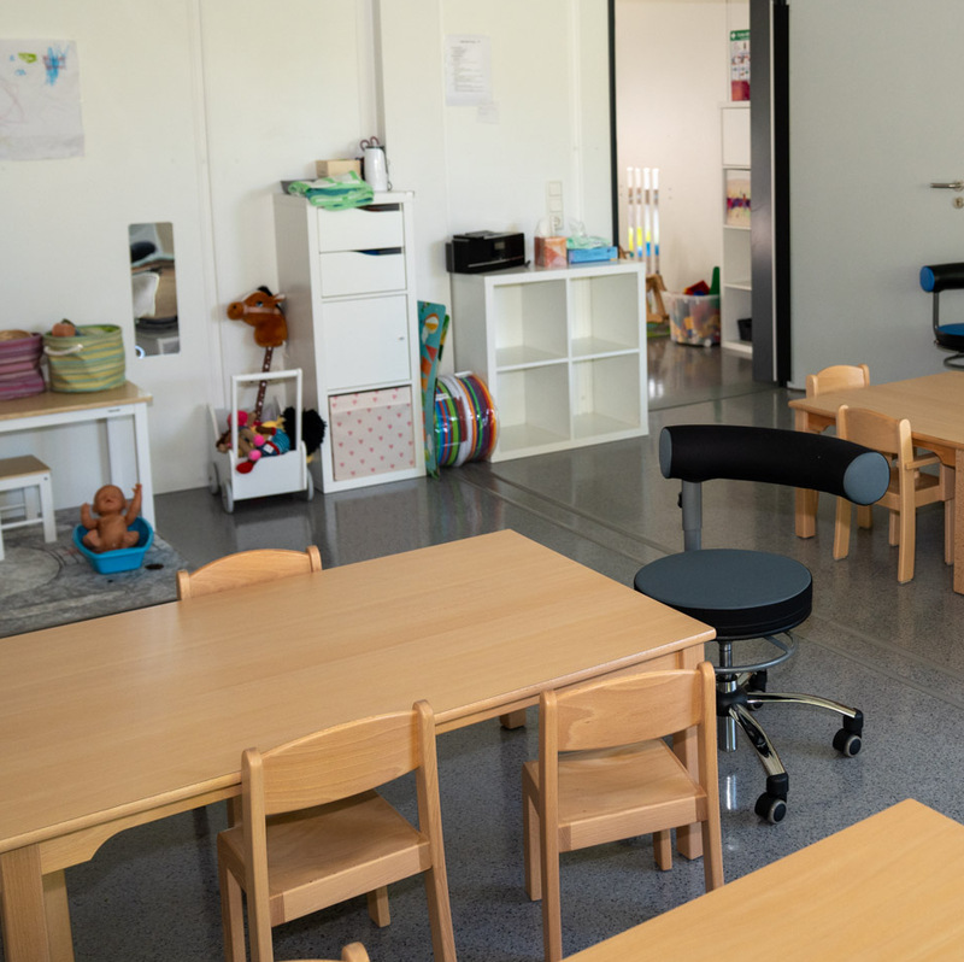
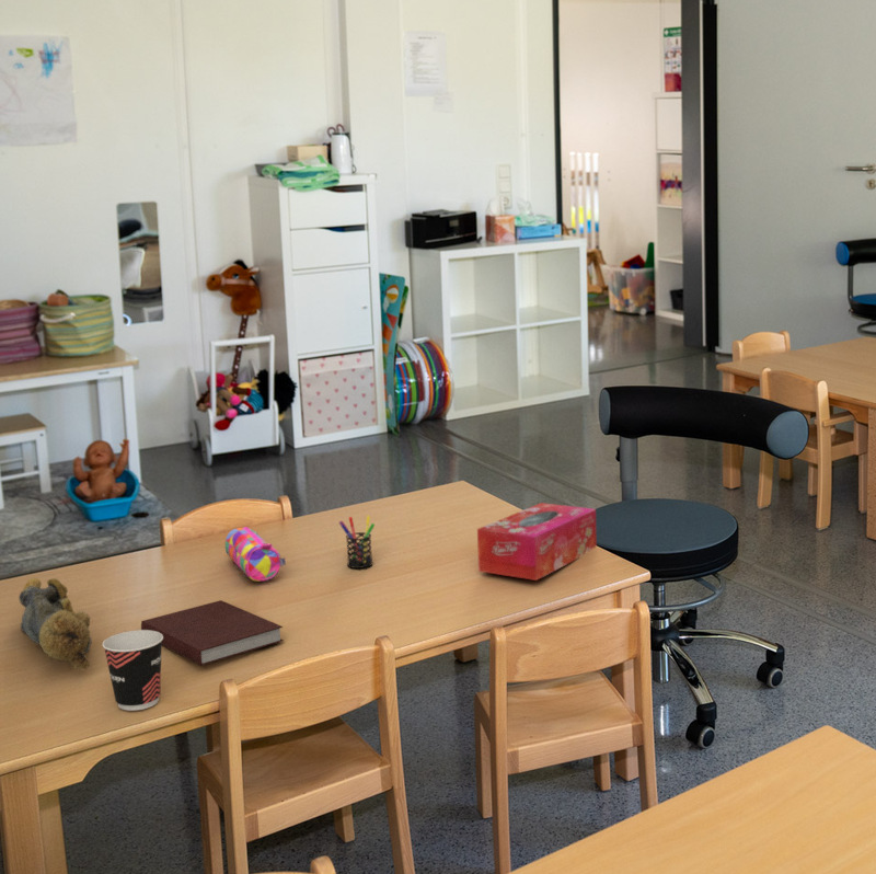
+ notebook (210, 631)
+ pencil case (253, 552)
+ tissue box (539, 539)
+ teddy bear (54, 614)
+ cup (135, 670)
+ pen holder (360, 540)
